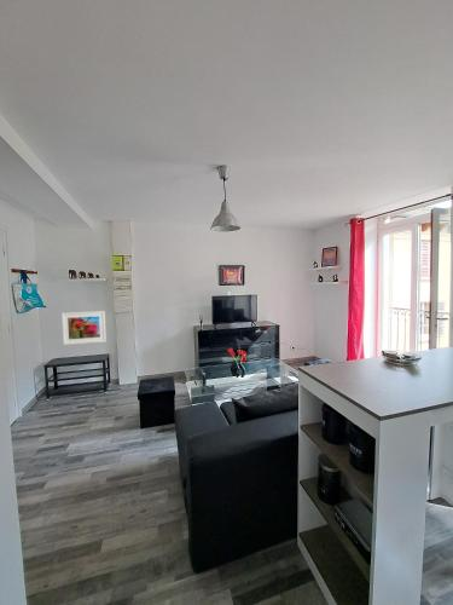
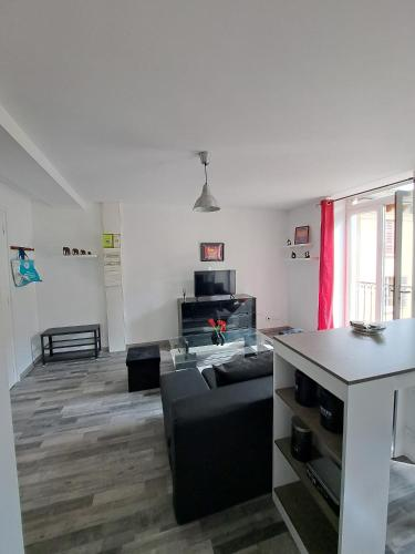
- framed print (83, 327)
